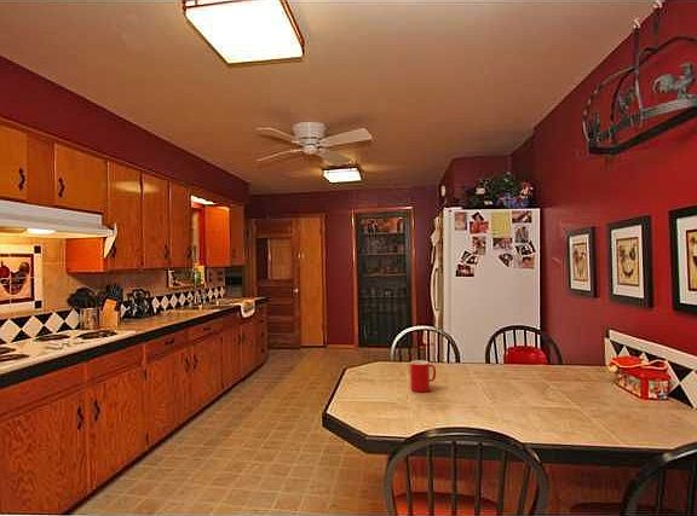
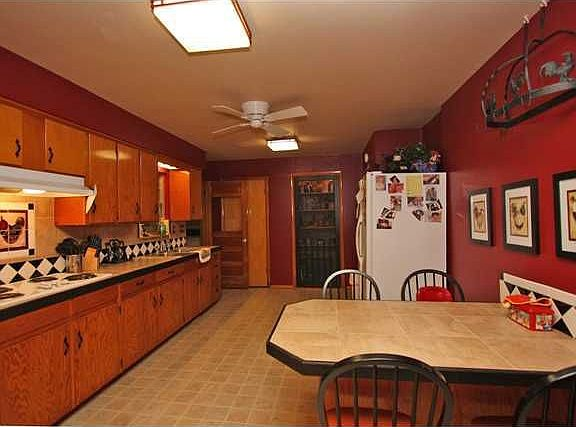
- cup (424, 376)
